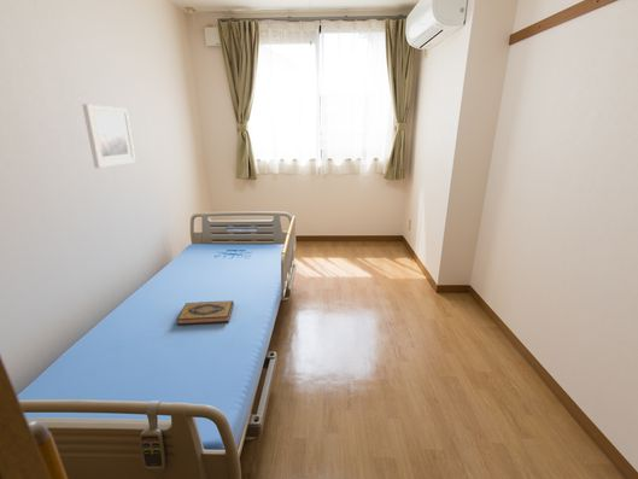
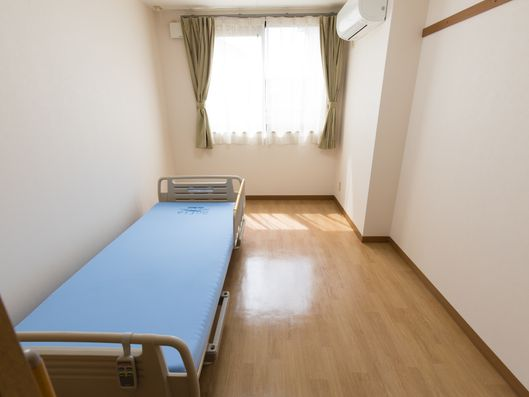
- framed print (111, 136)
- hardback book (206, 311)
